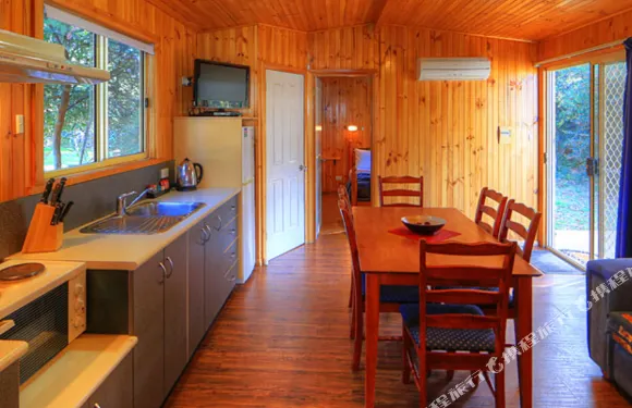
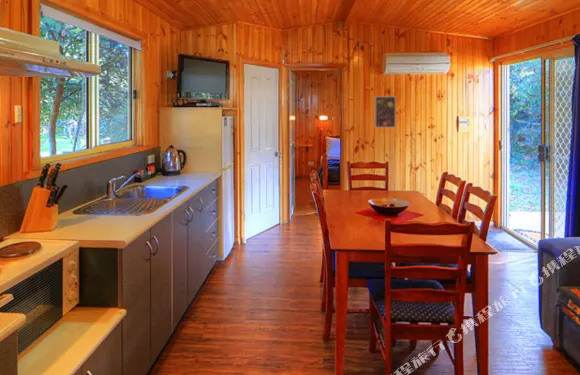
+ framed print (385, 112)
